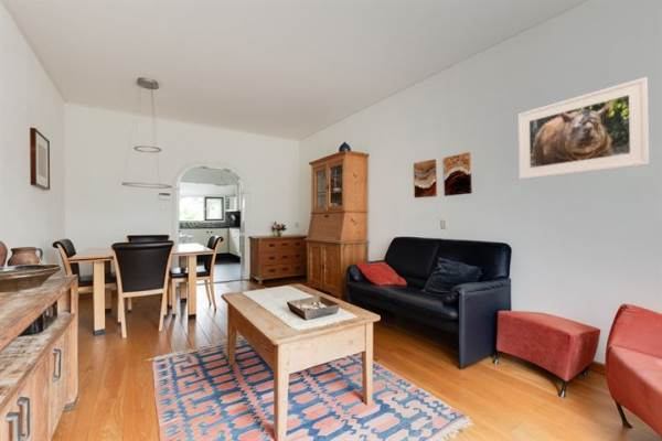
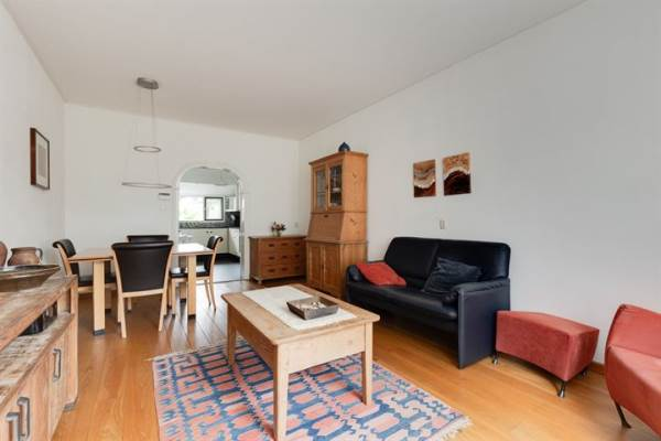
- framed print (574, 135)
